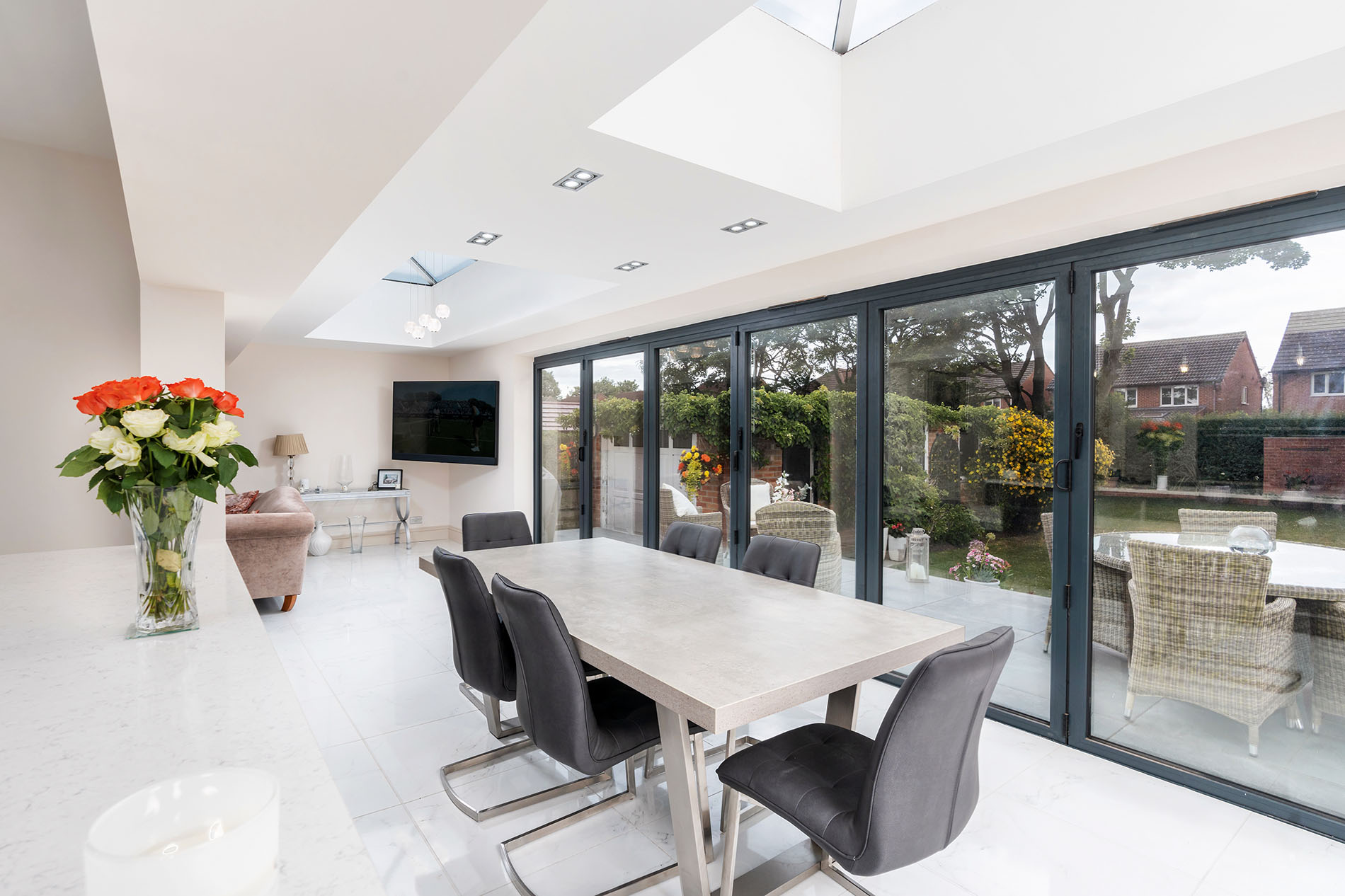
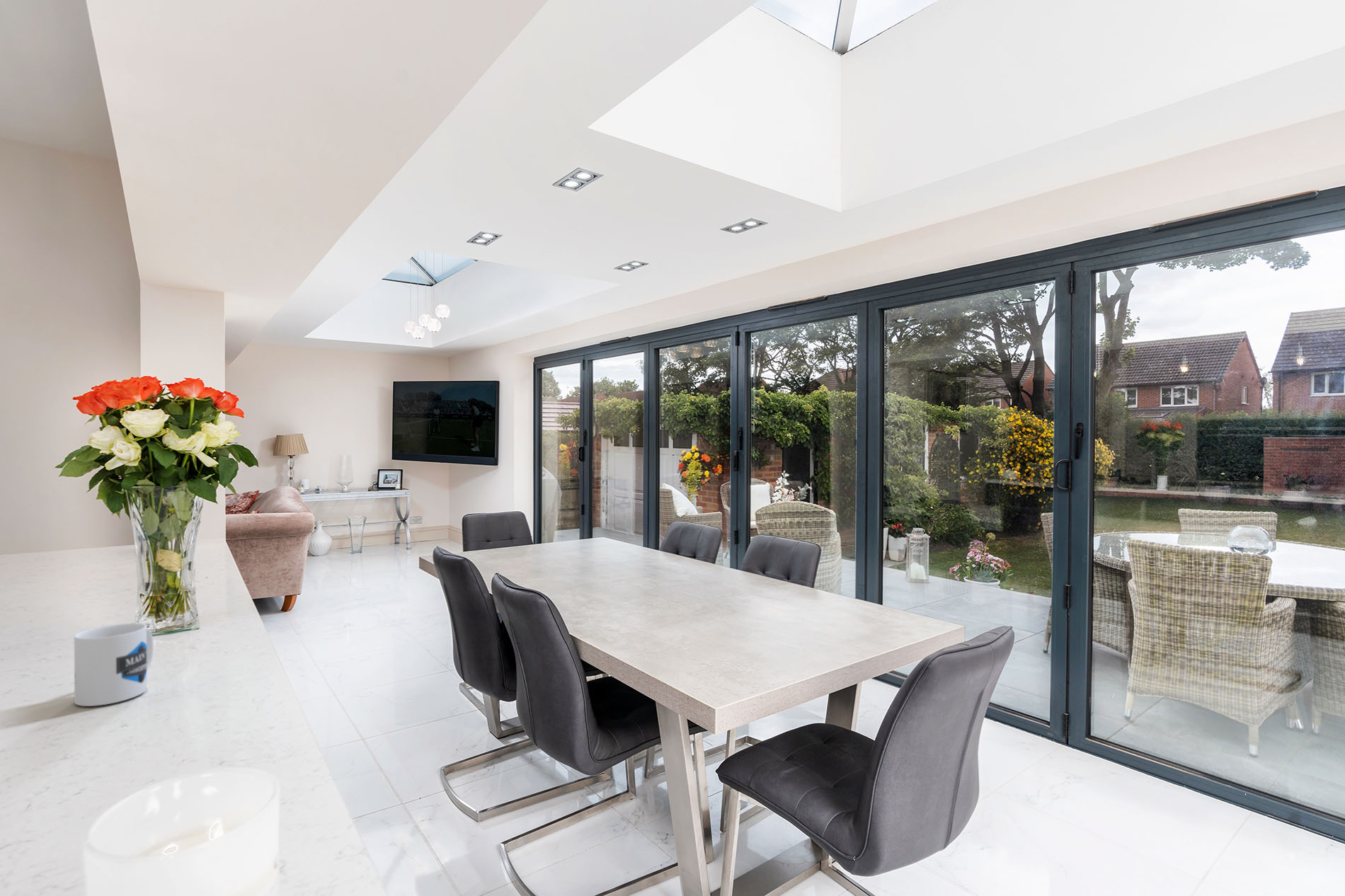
+ mug (120, 660)
